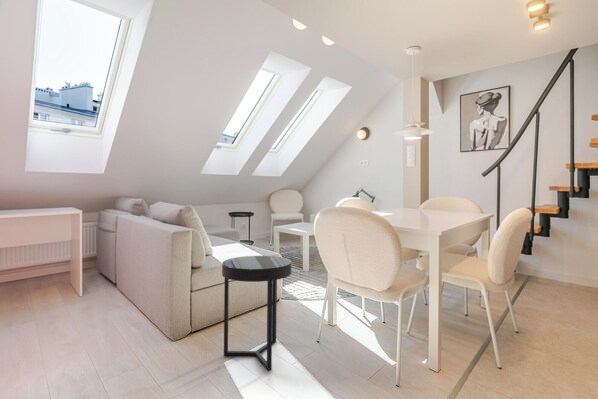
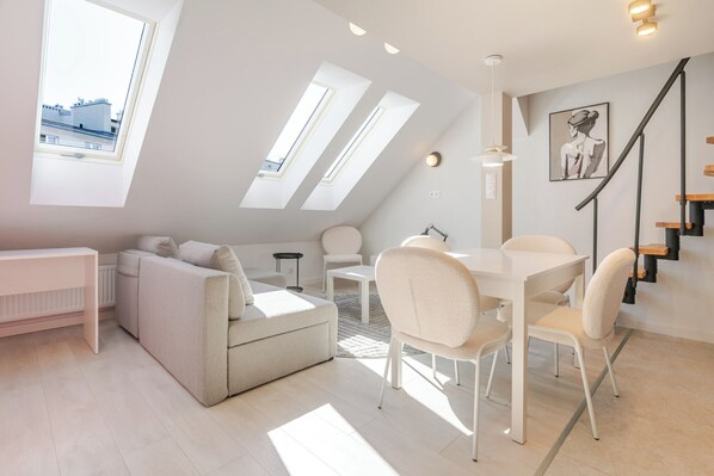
- side table (267, 308)
